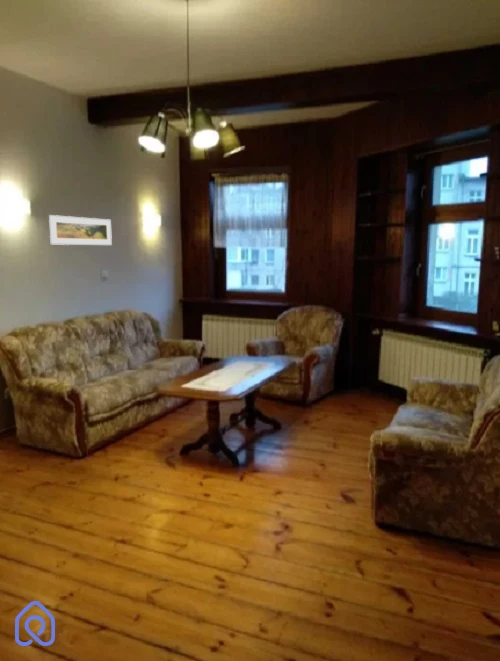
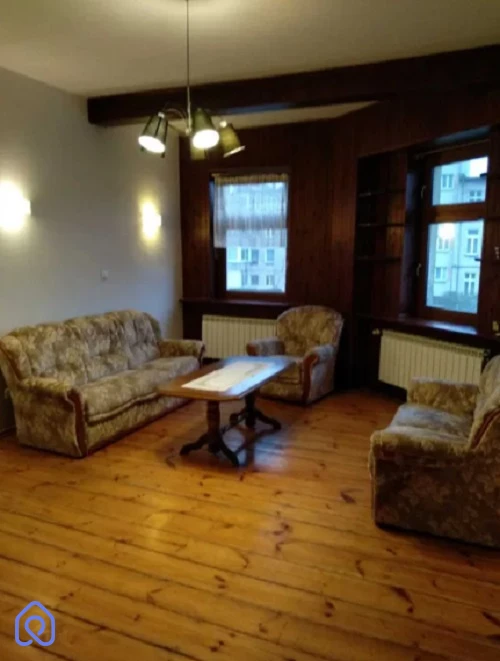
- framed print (82, 231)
